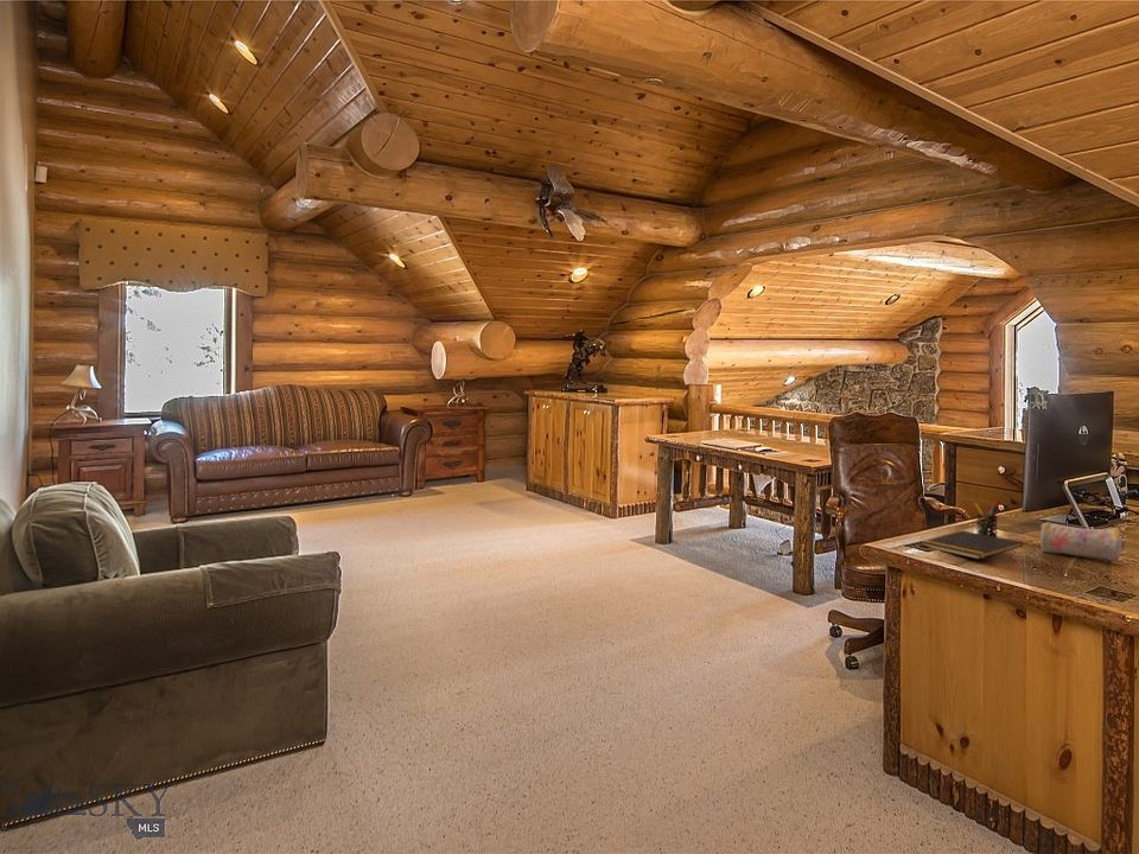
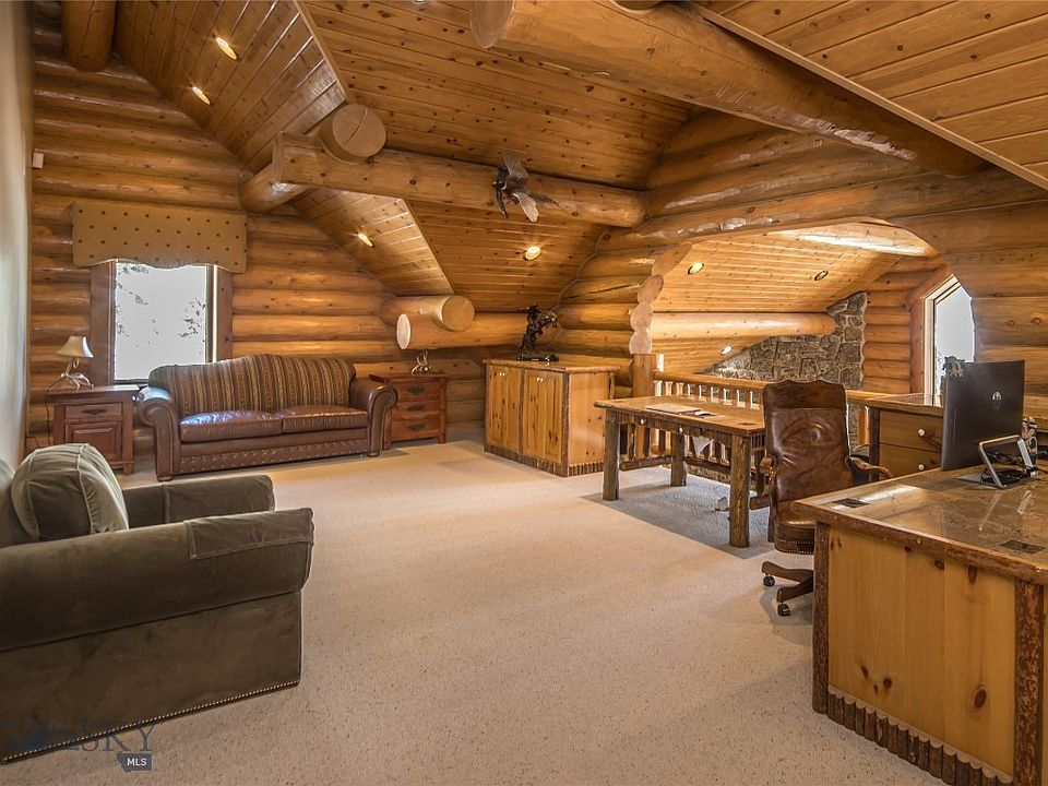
- pencil case (1080, 540)
- notepad (969, 543)
- pen holder (988, 517)
